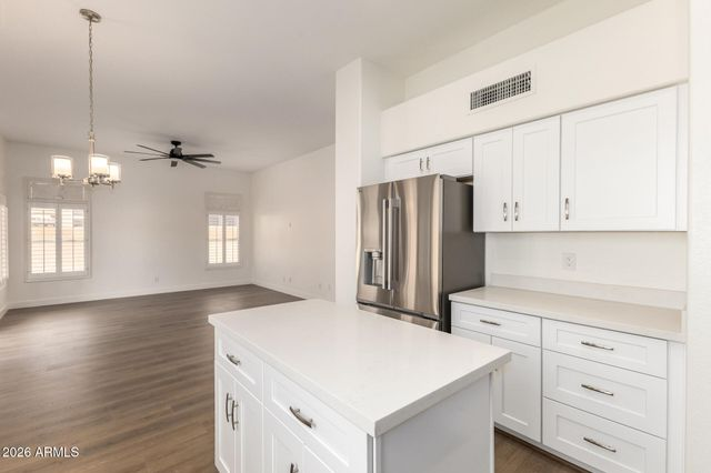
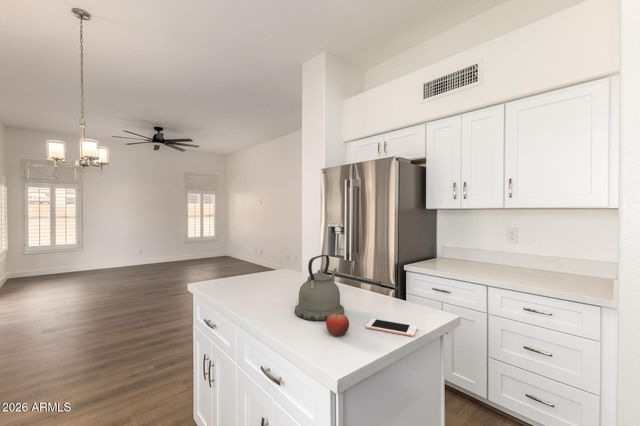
+ fruit (337, 323)
+ cell phone (391, 327)
+ kettle (319, 283)
